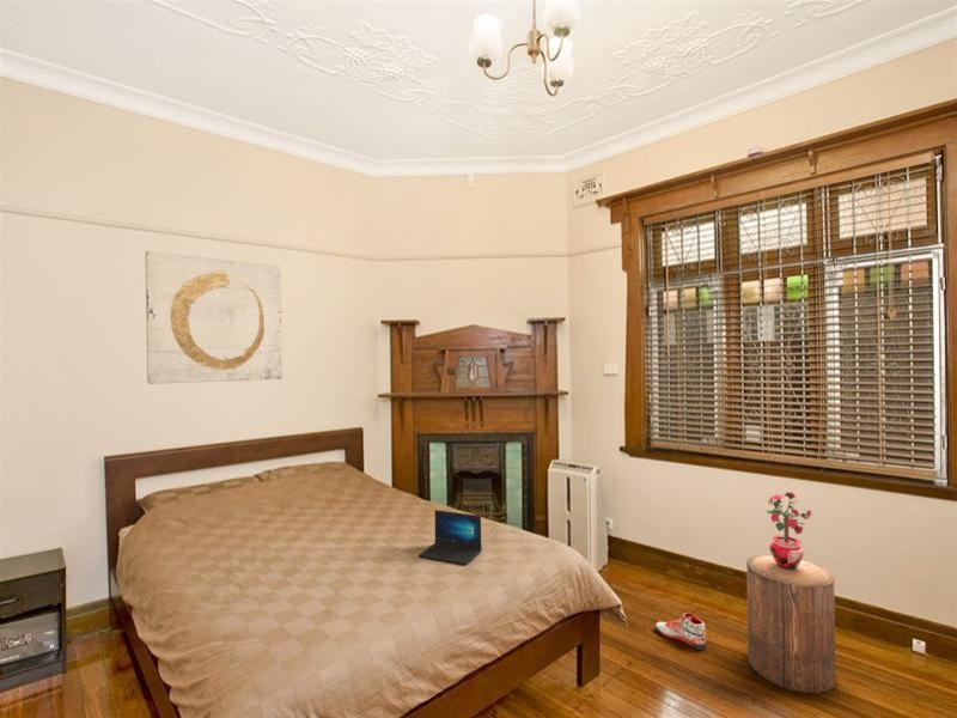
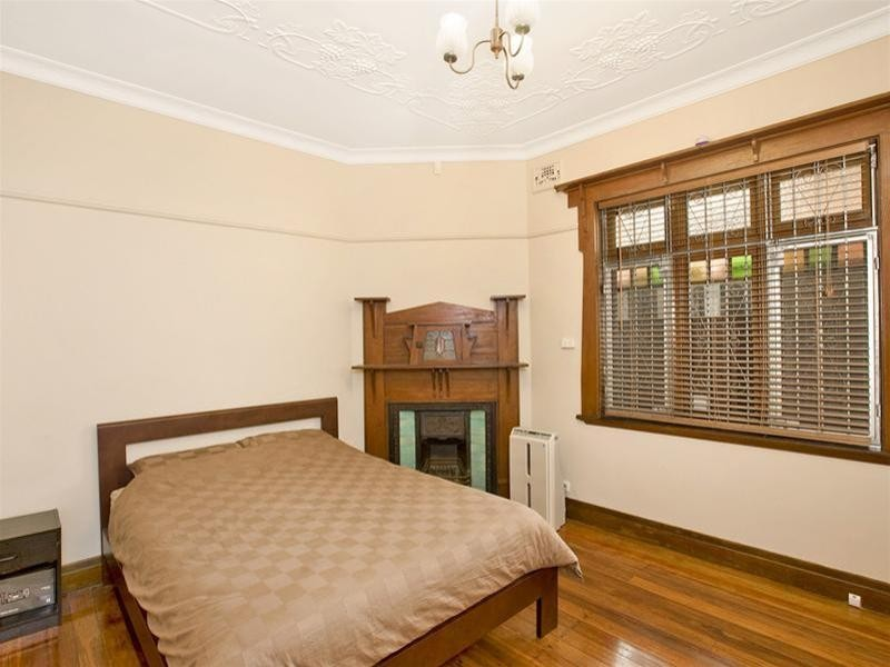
- potted plant (785, 528)
- wall art (218, 320)
- sneaker (679, 623)
- stool (790, 619)
- laptop (450, 535)
